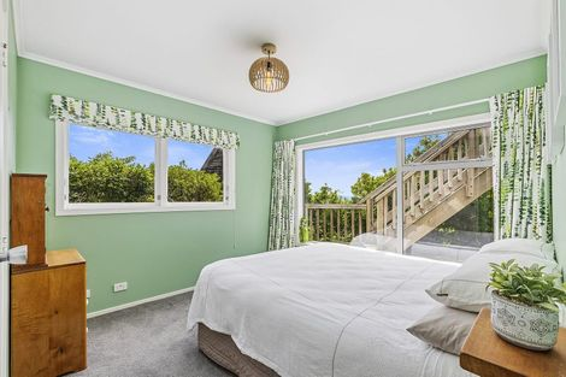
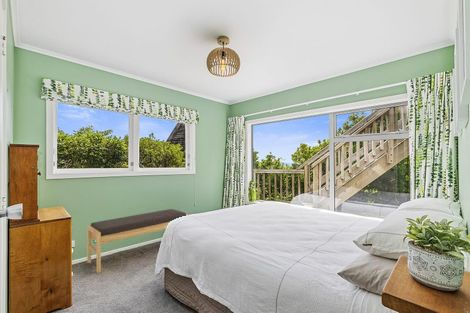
+ bench (142, 234)
